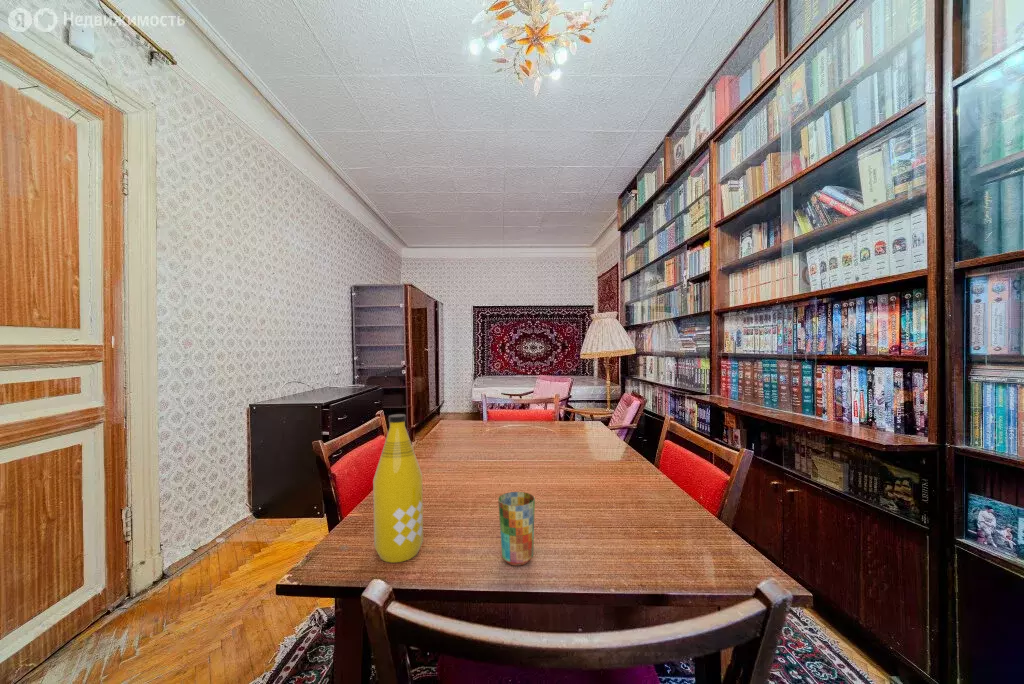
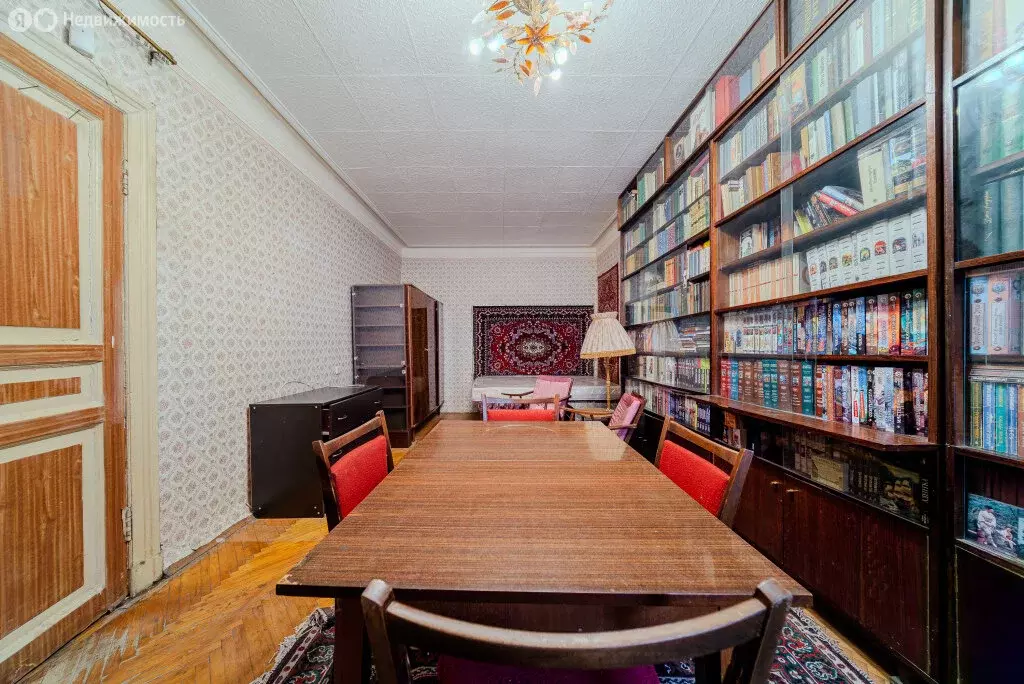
- cup (517, 528)
- bottle (398, 484)
